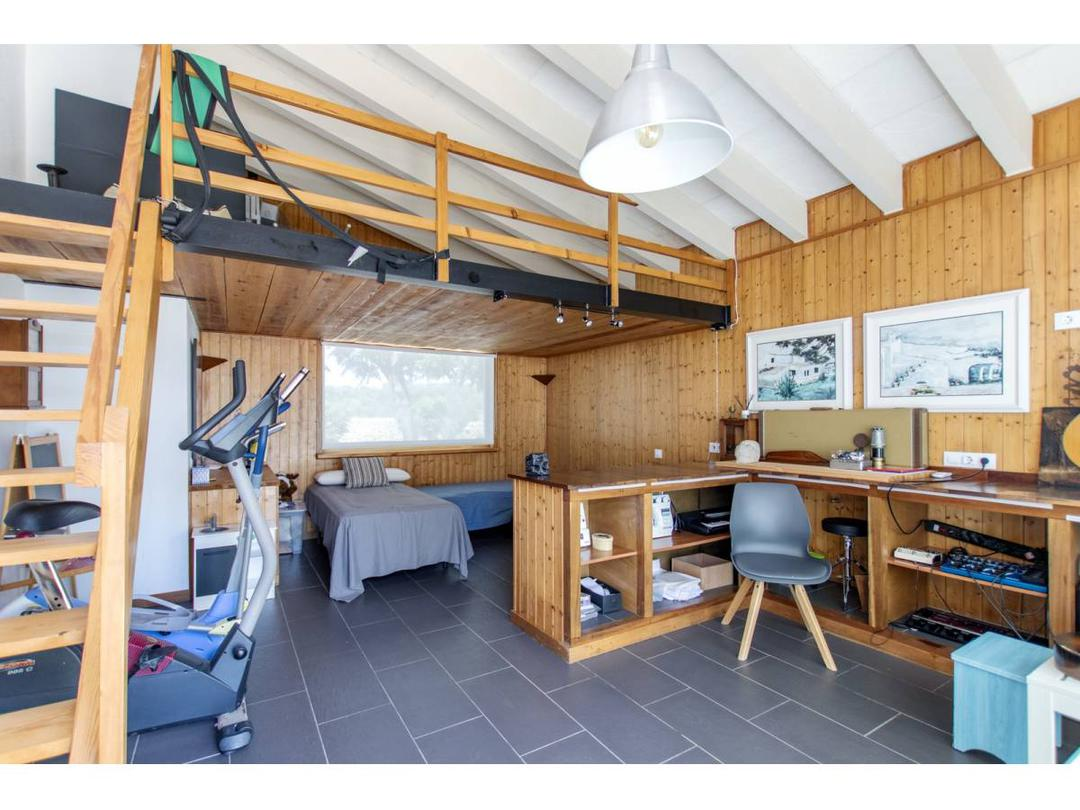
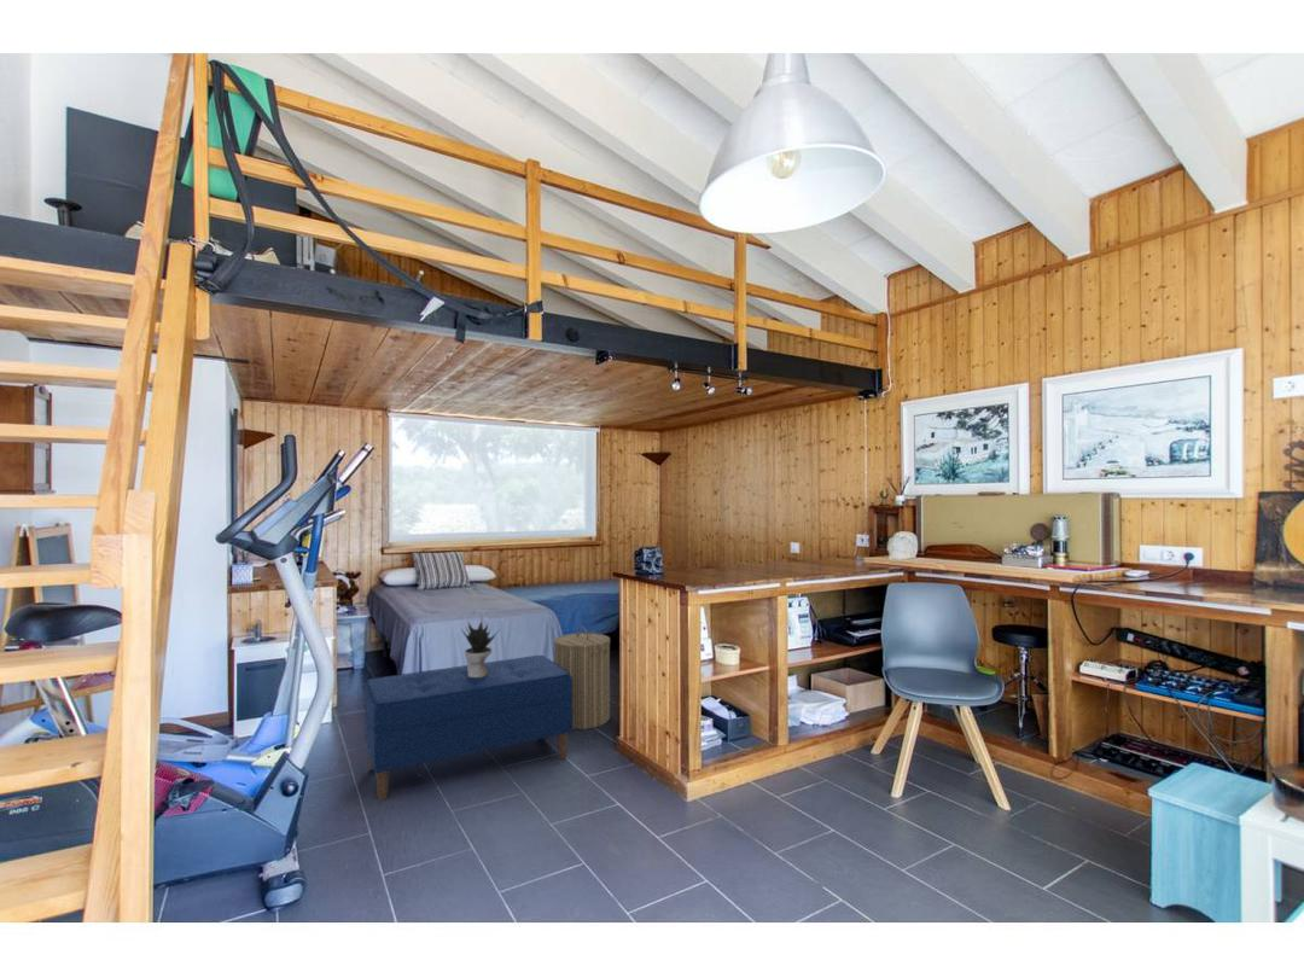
+ laundry hamper (582, 673)
+ bench (470, 720)
+ potted plant (478, 646)
